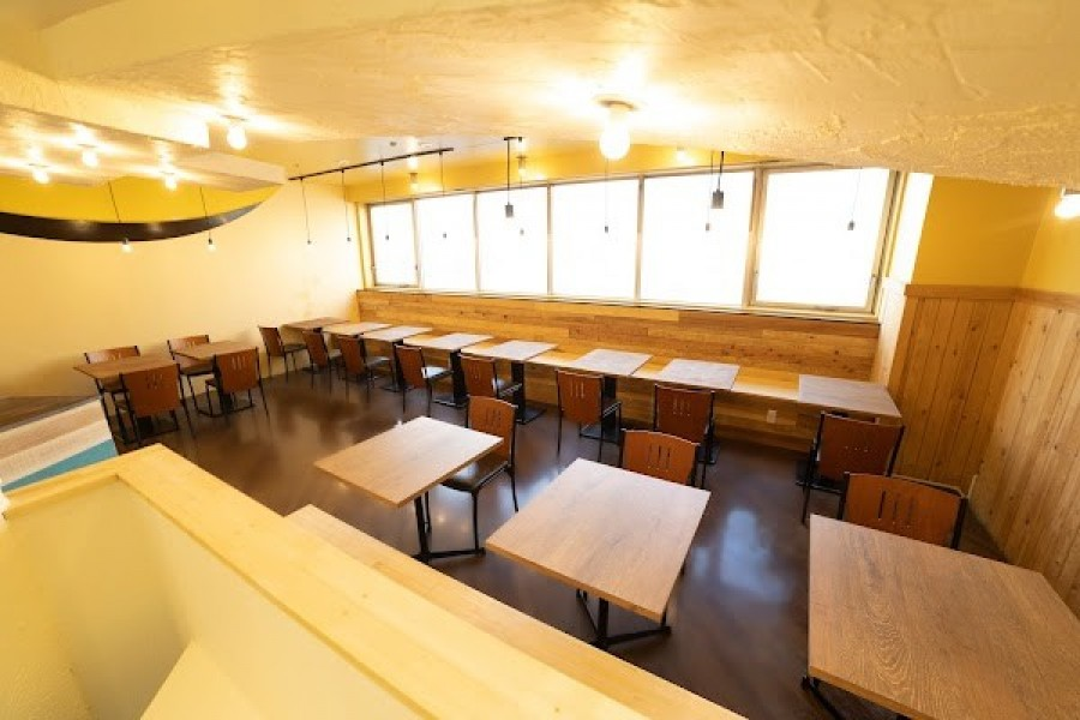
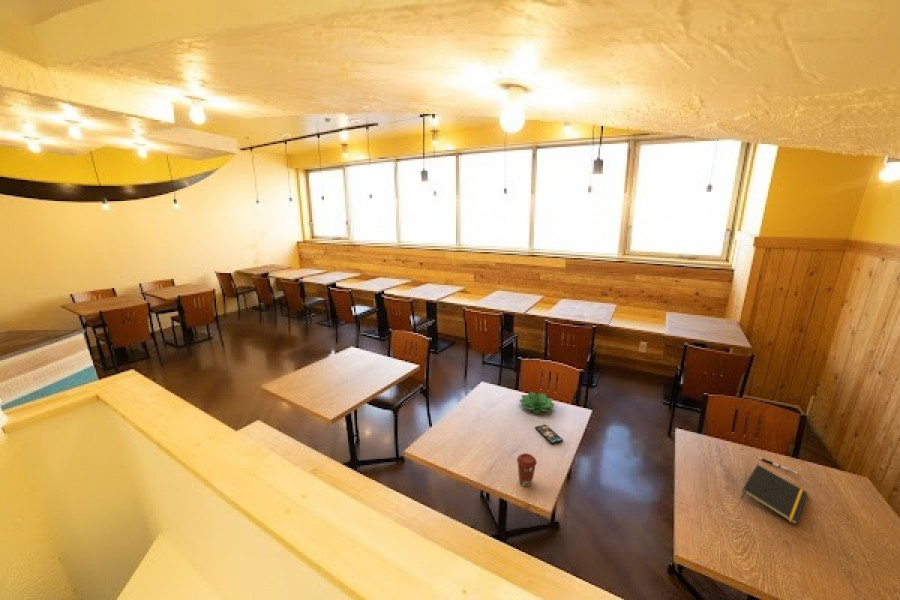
+ coffee cup (526, 470)
+ smartphone (548, 434)
+ notepad (774, 491)
+ succulent plant (536, 401)
+ pen (776, 465)
